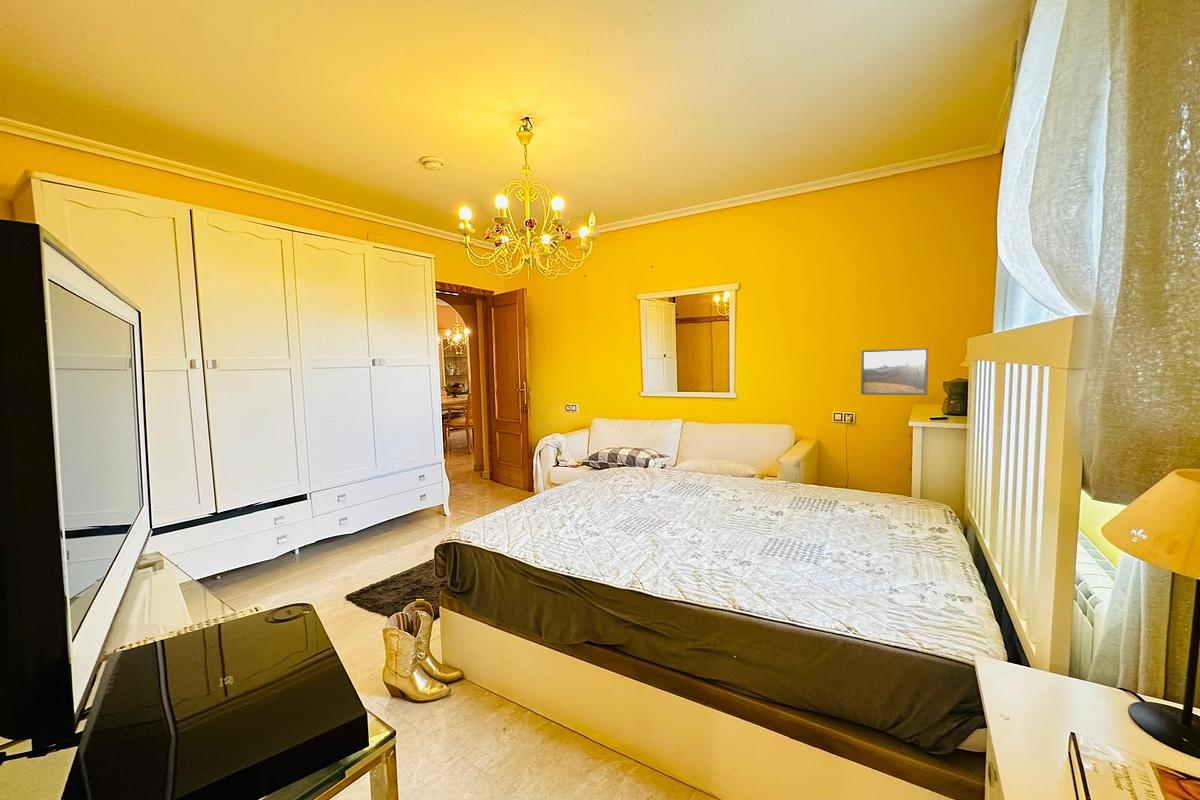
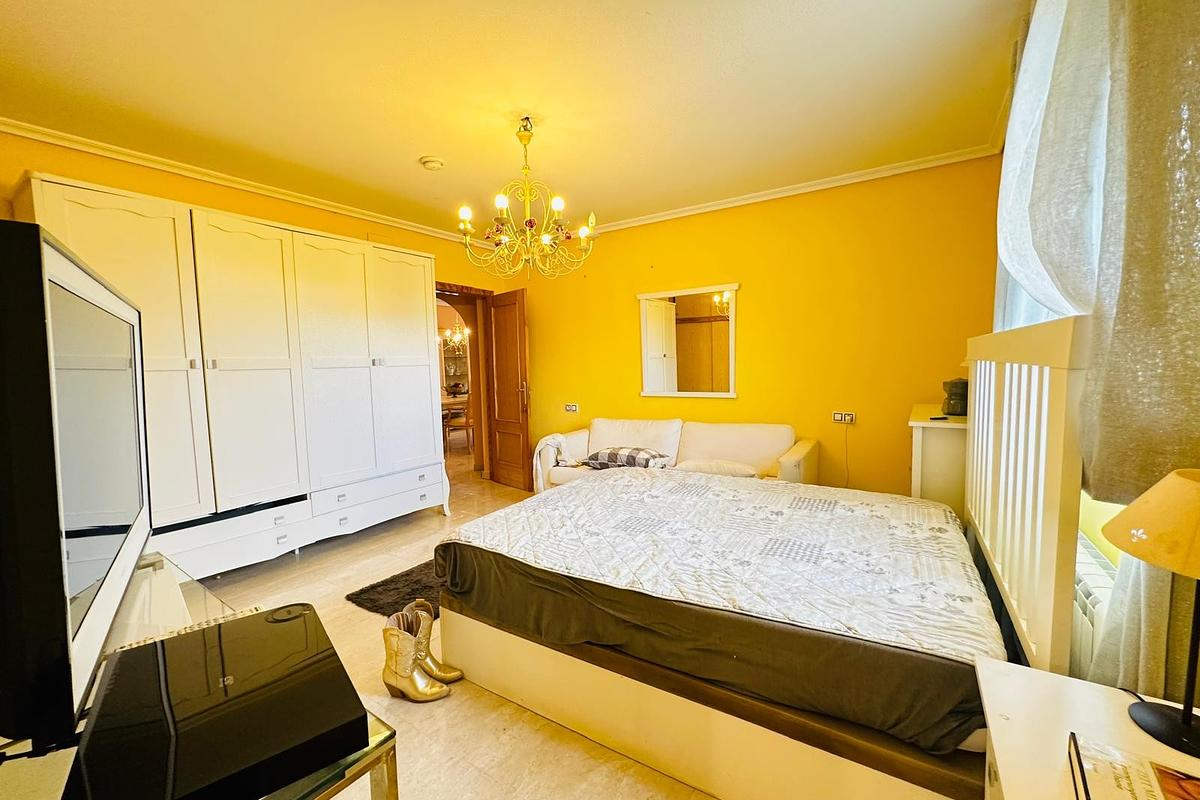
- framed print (893, 372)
